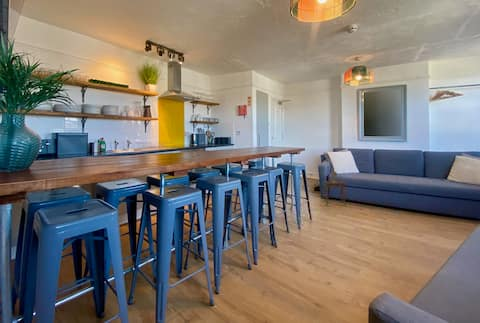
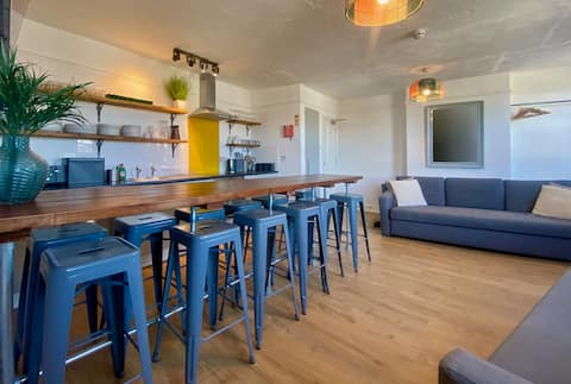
- side table (334, 186)
